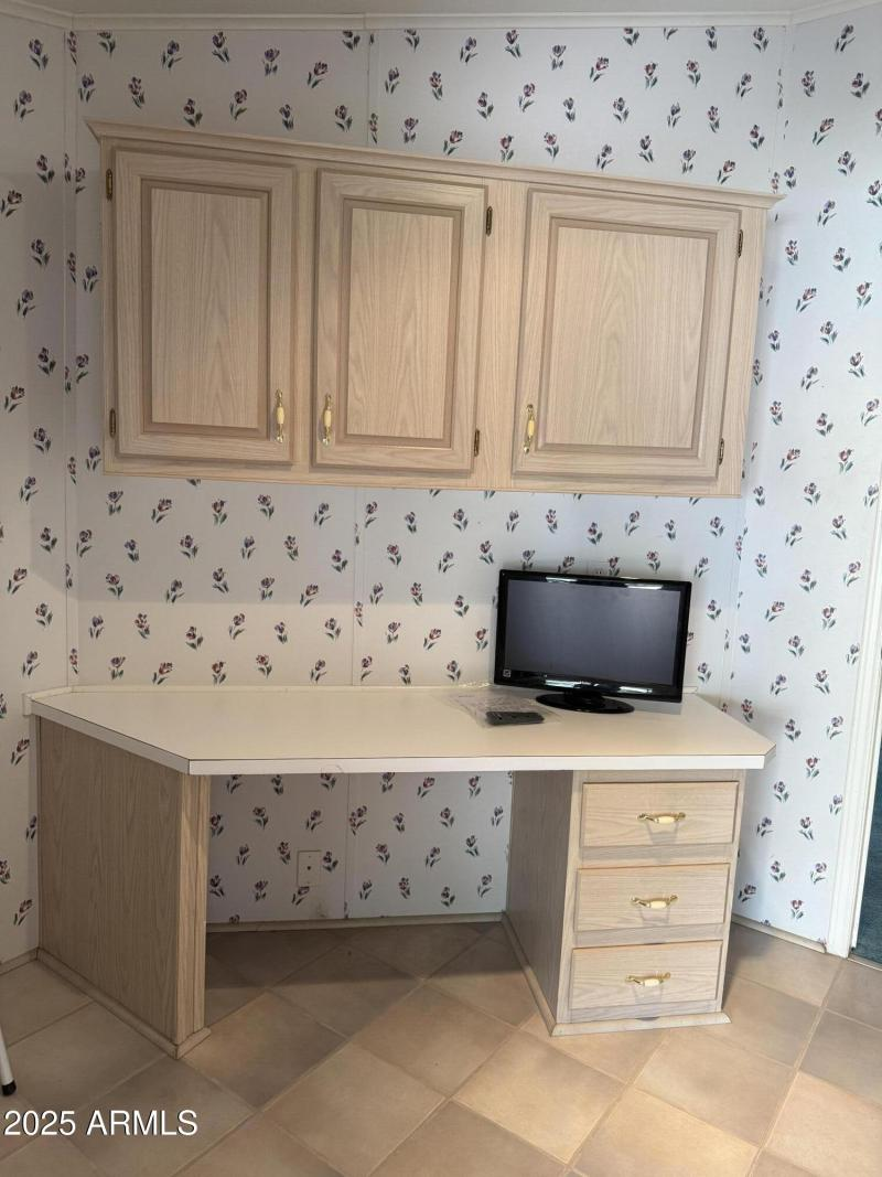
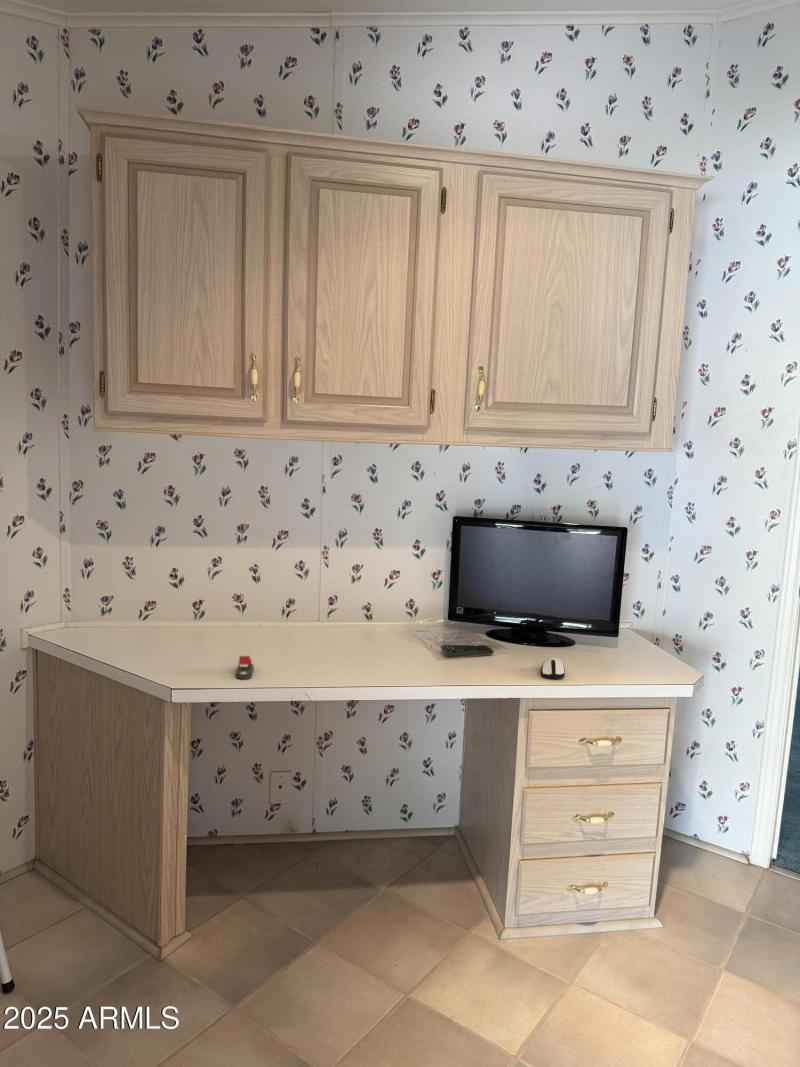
+ computer mouse (553, 666)
+ stapler (244, 663)
